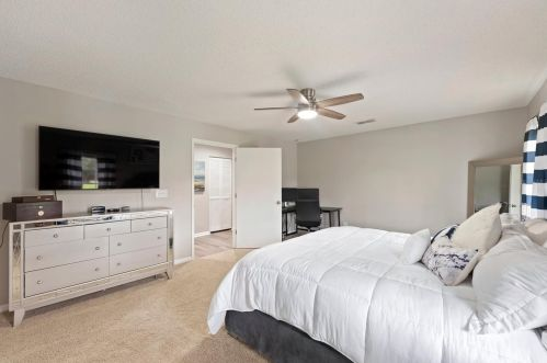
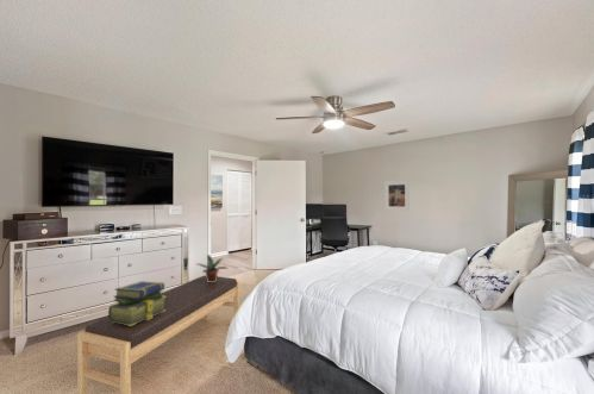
+ potted plant (211, 268)
+ bench (177, 325)
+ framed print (396, 195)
+ stack of books (138, 299)
